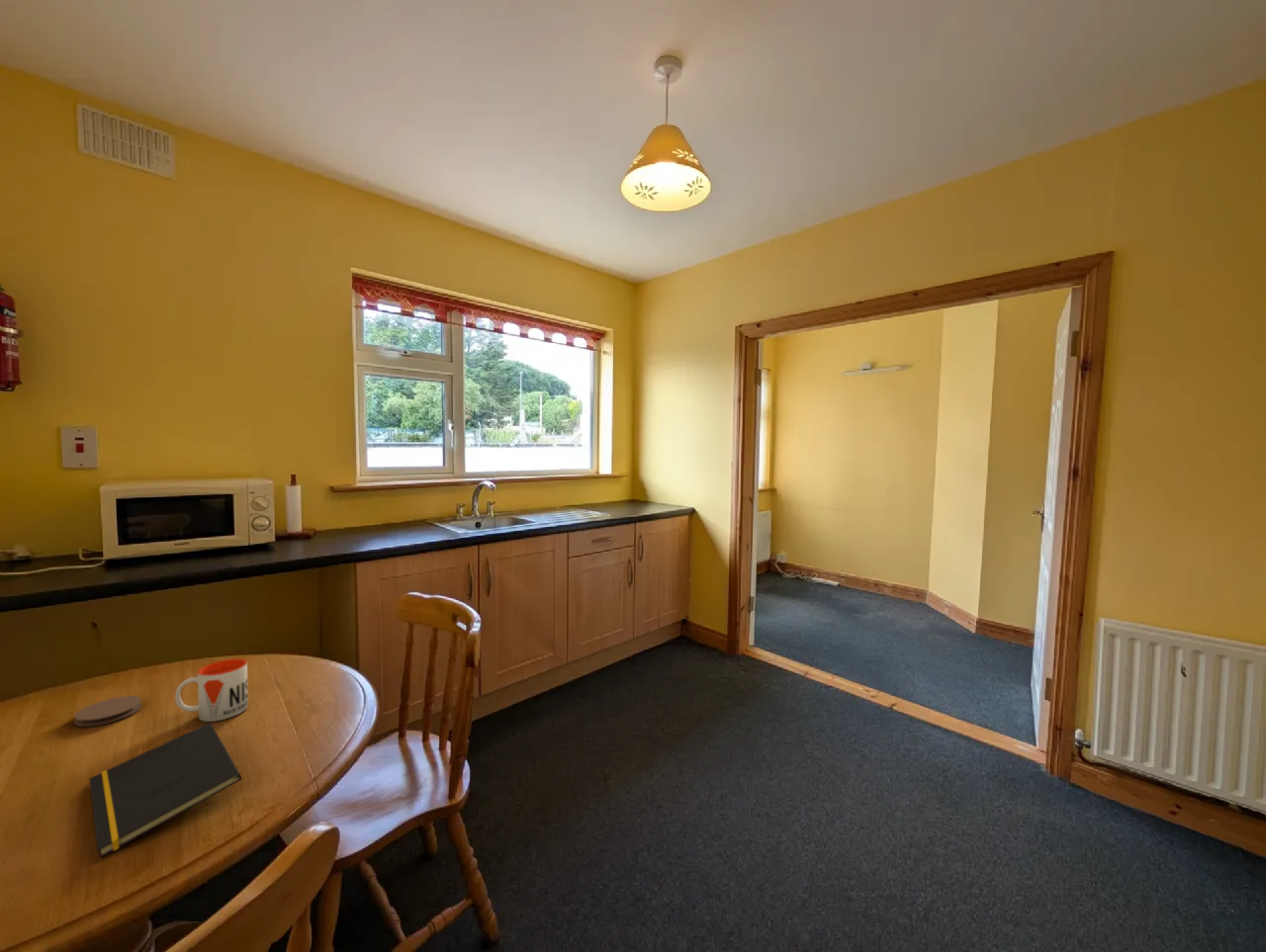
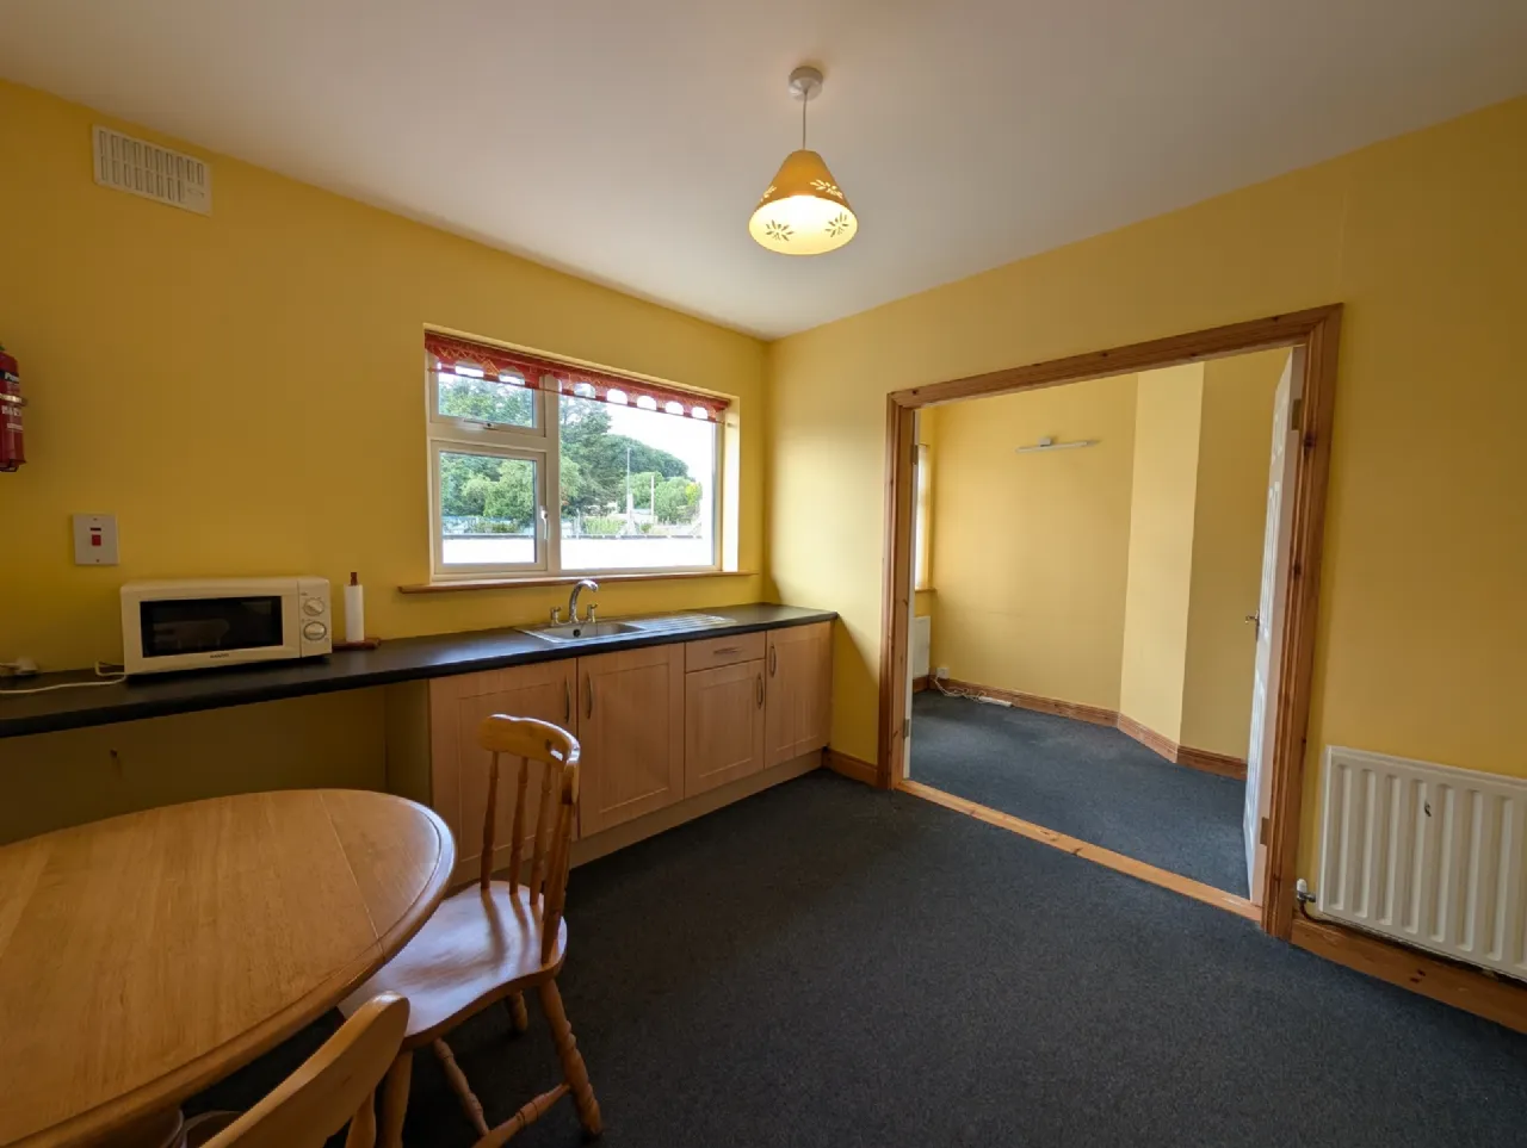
- mug (212, 691)
- coaster (109, 710)
- notepad (164, 779)
